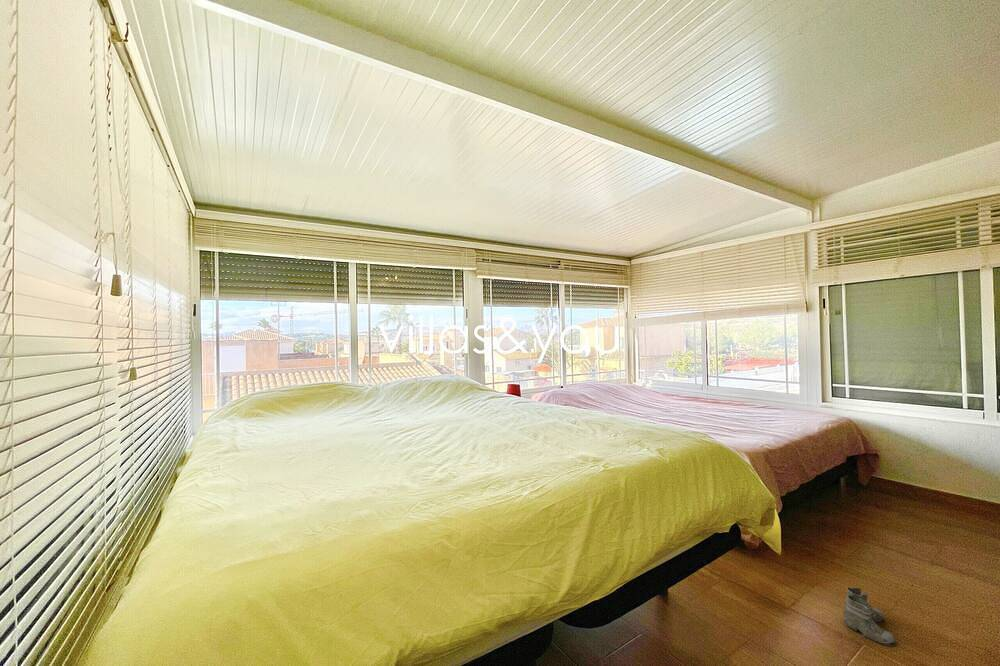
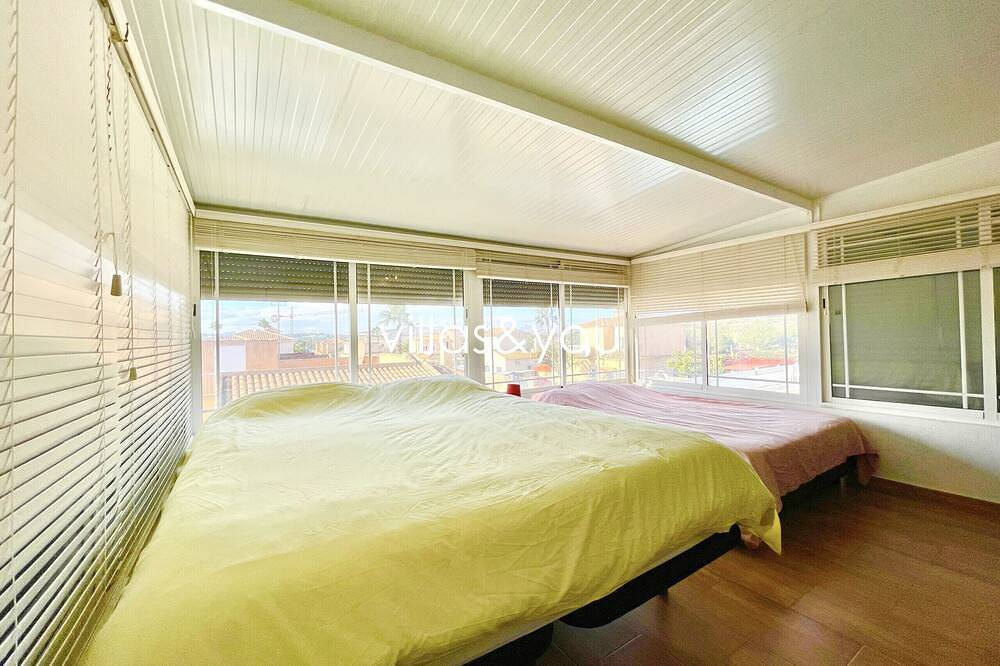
- boots (867, 612)
